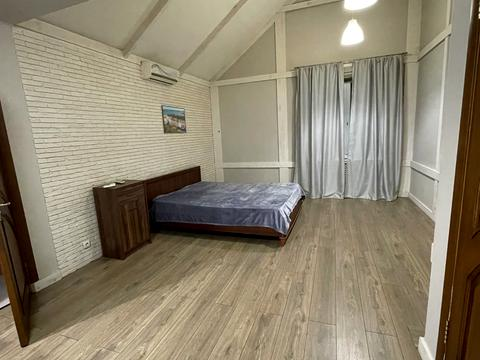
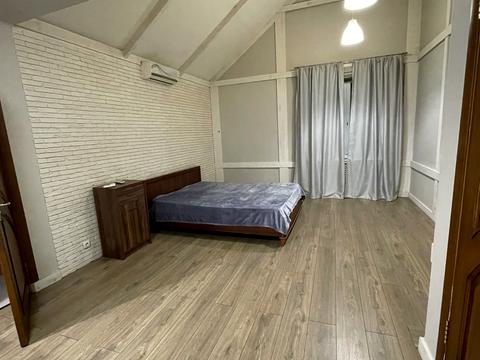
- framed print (174, 120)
